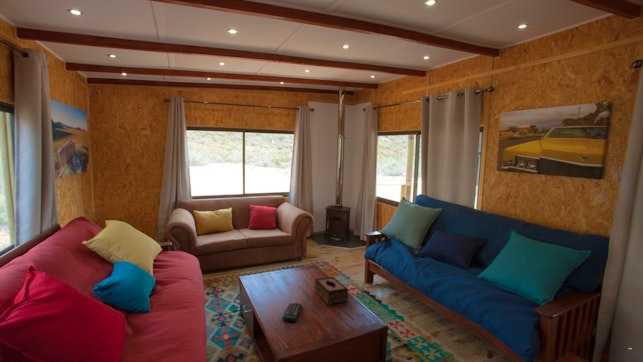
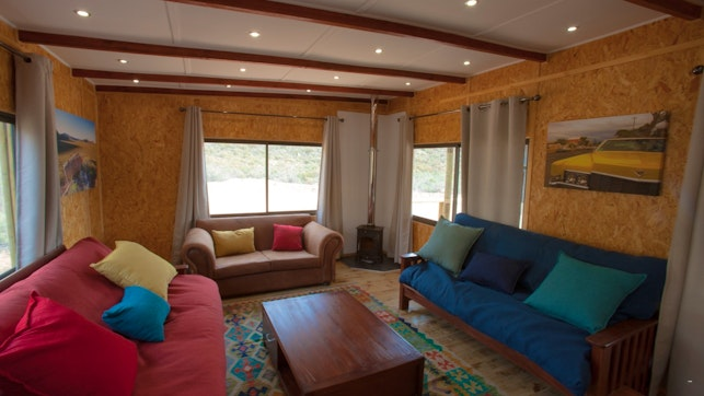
- remote control (292, 311)
- tissue box (330, 290)
